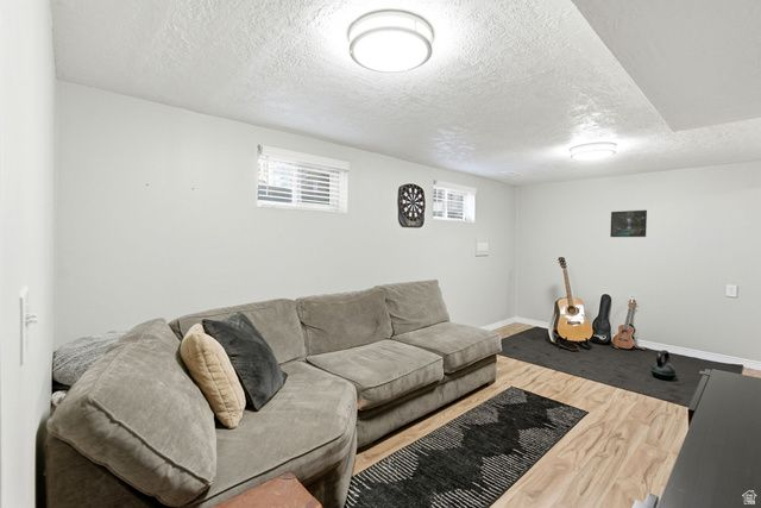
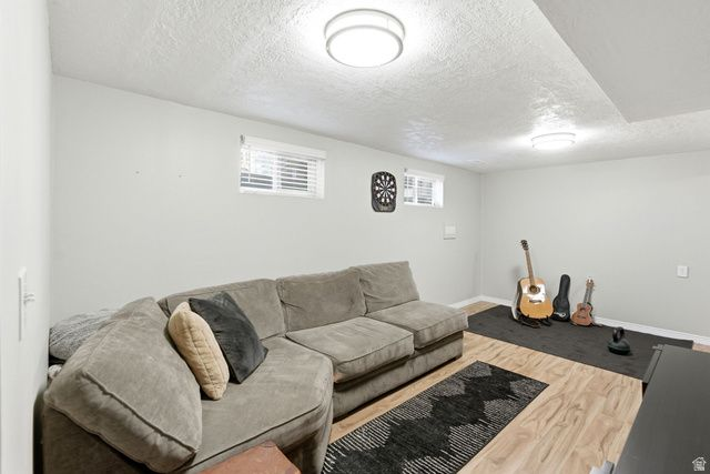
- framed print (628, 224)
